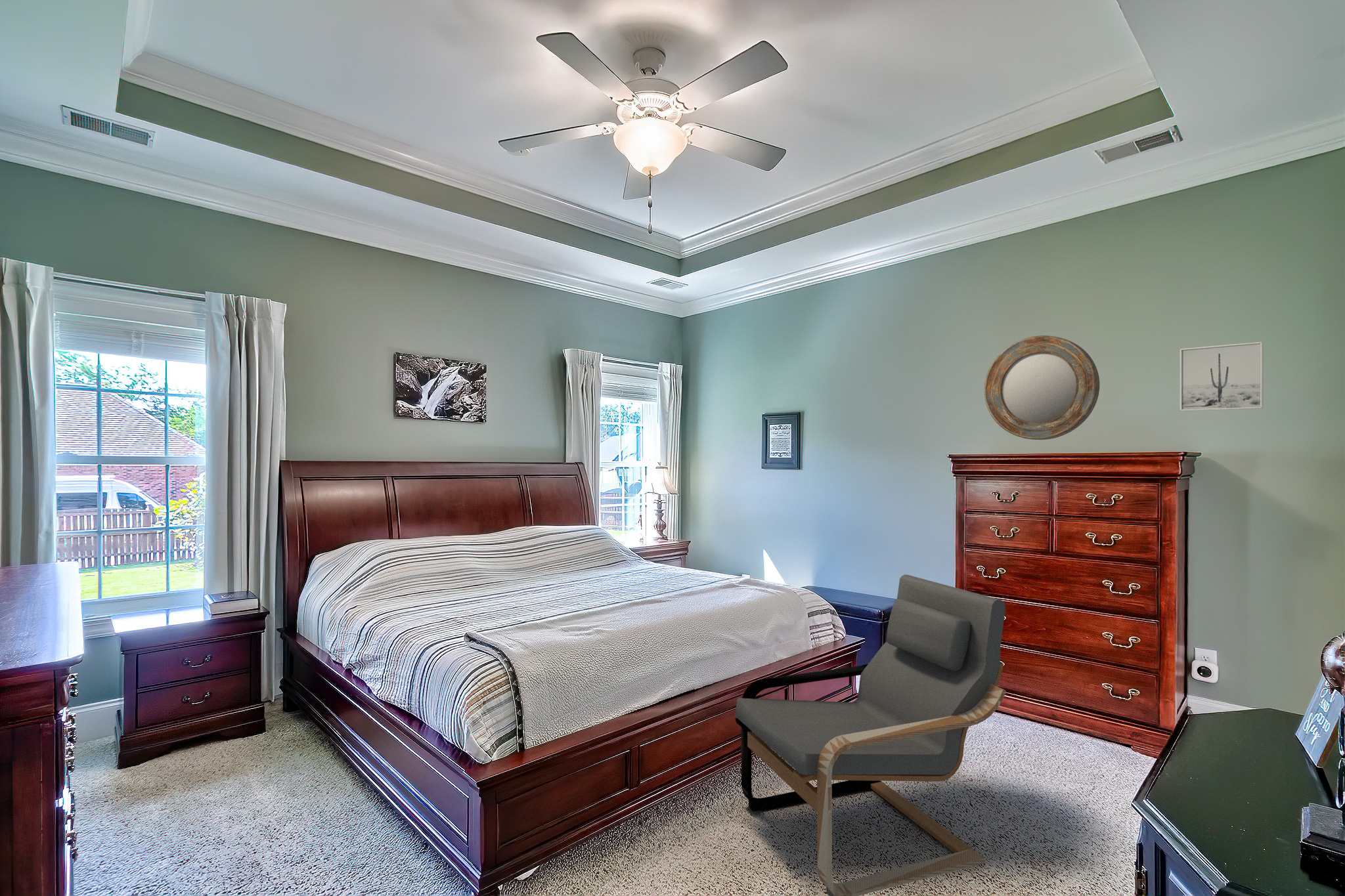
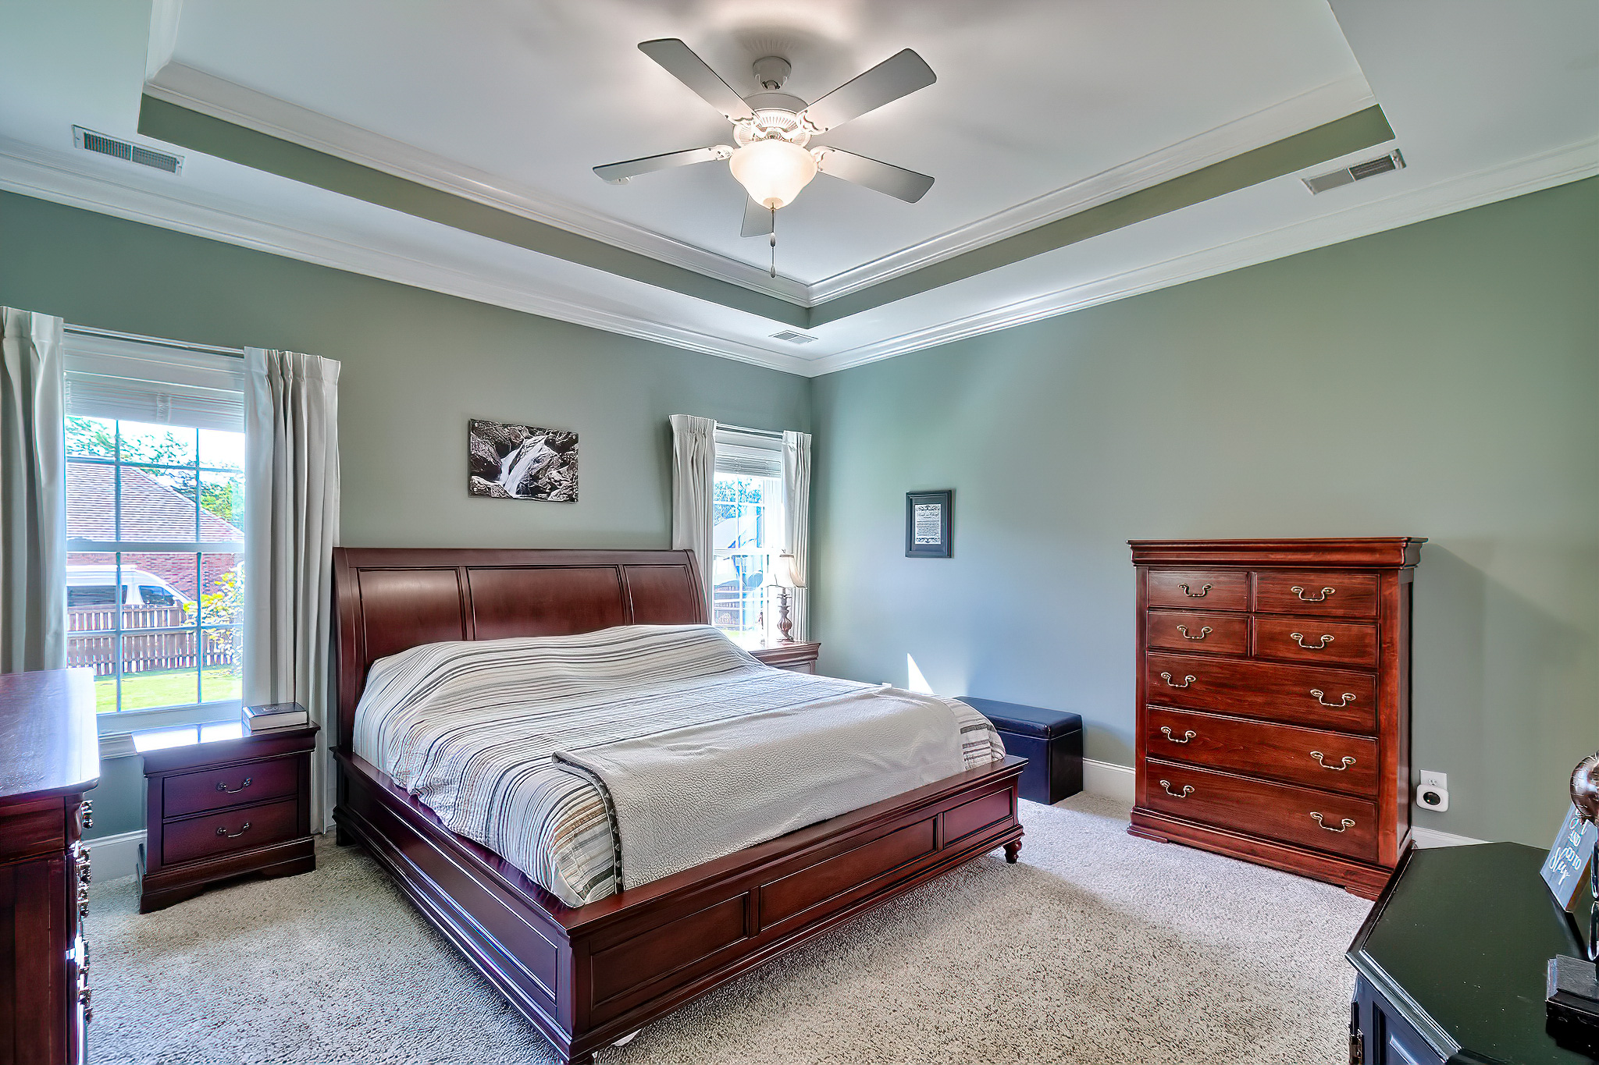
- home mirror (1038, 388)
- armchair (864, 712)
- wall art (1220, 377)
